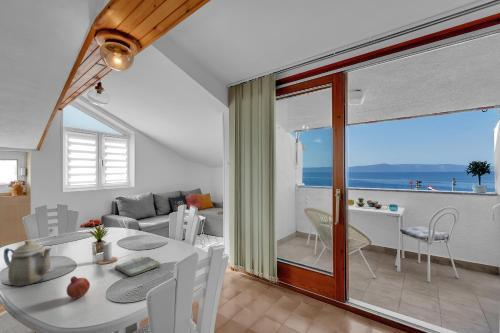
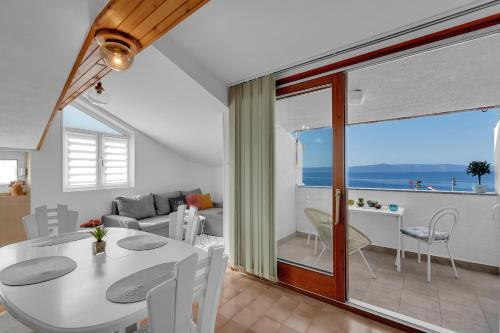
- dish towel (138, 264)
- candle (107, 248)
- teapot (28, 260)
- fruit (78, 286)
